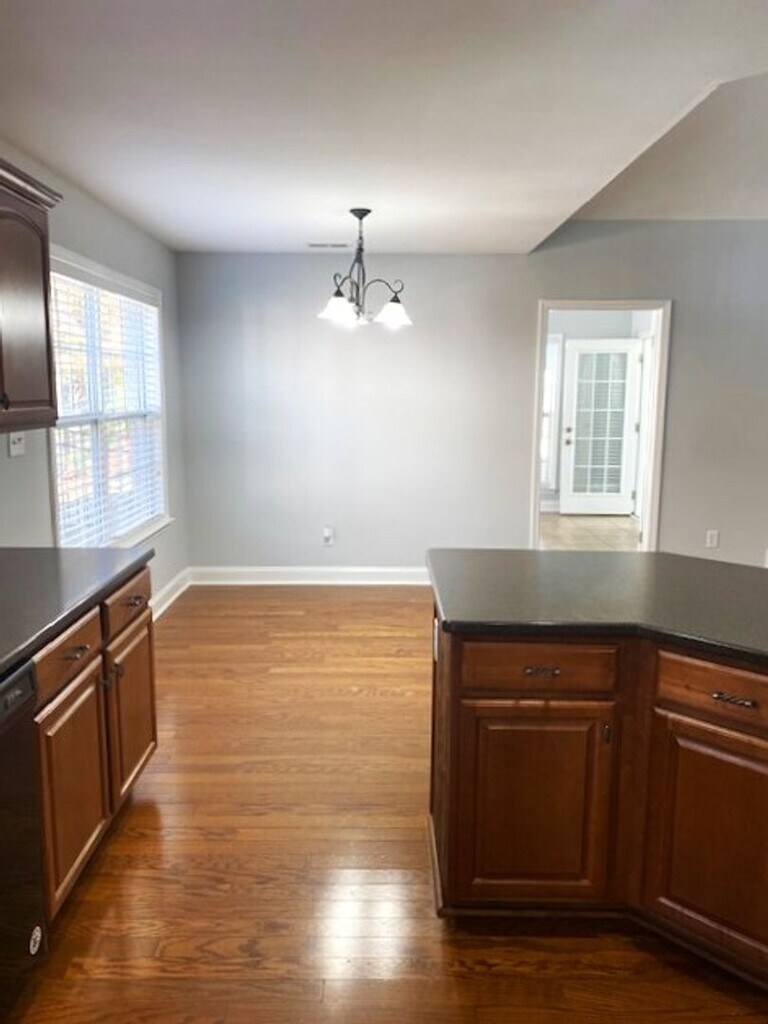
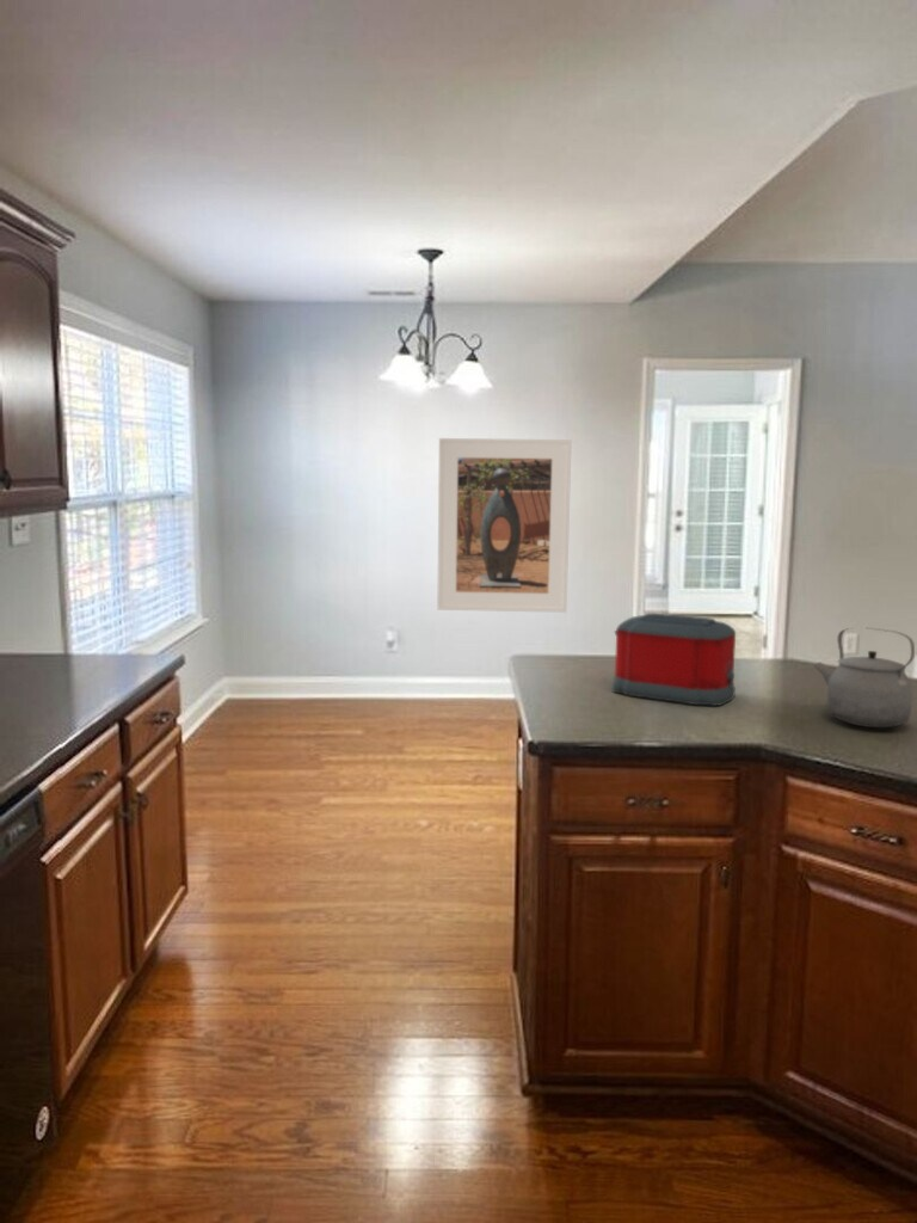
+ toaster (671, 654)
+ tea kettle (860, 674)
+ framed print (503, 526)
